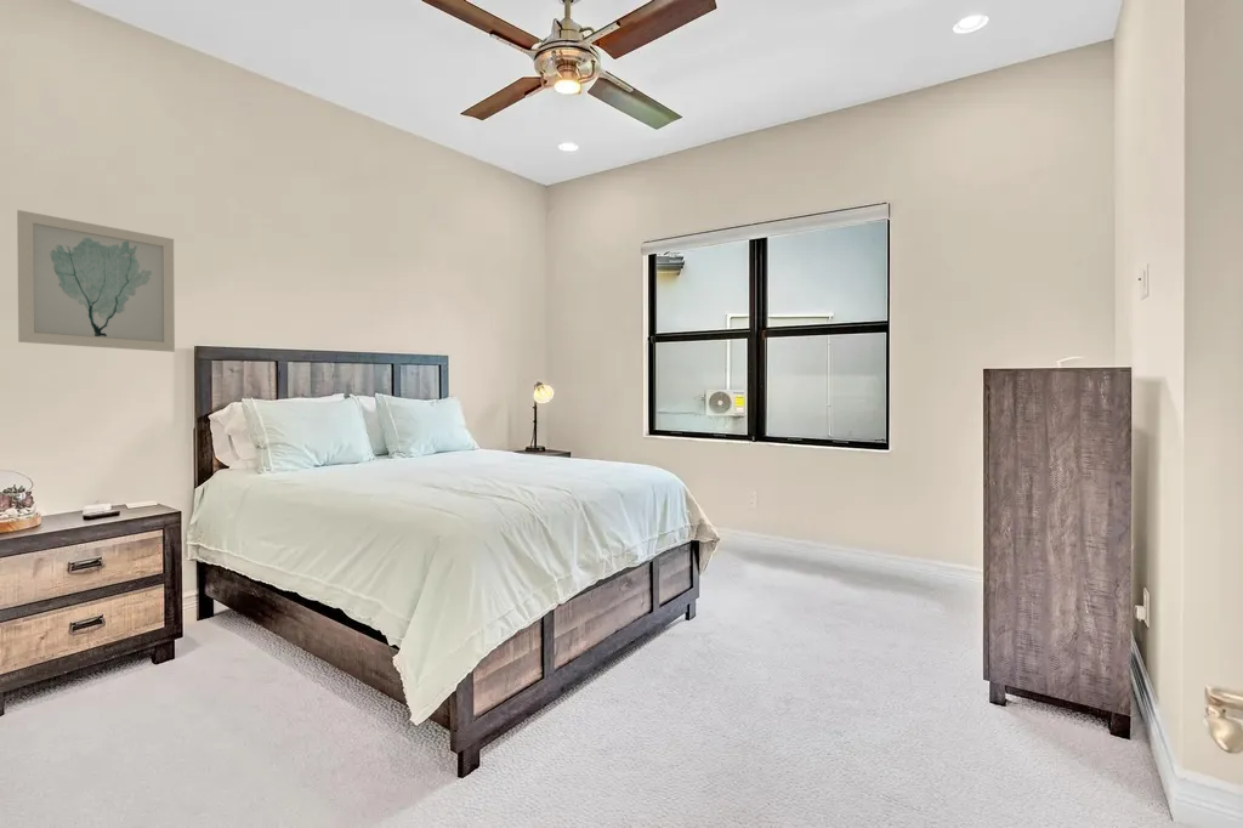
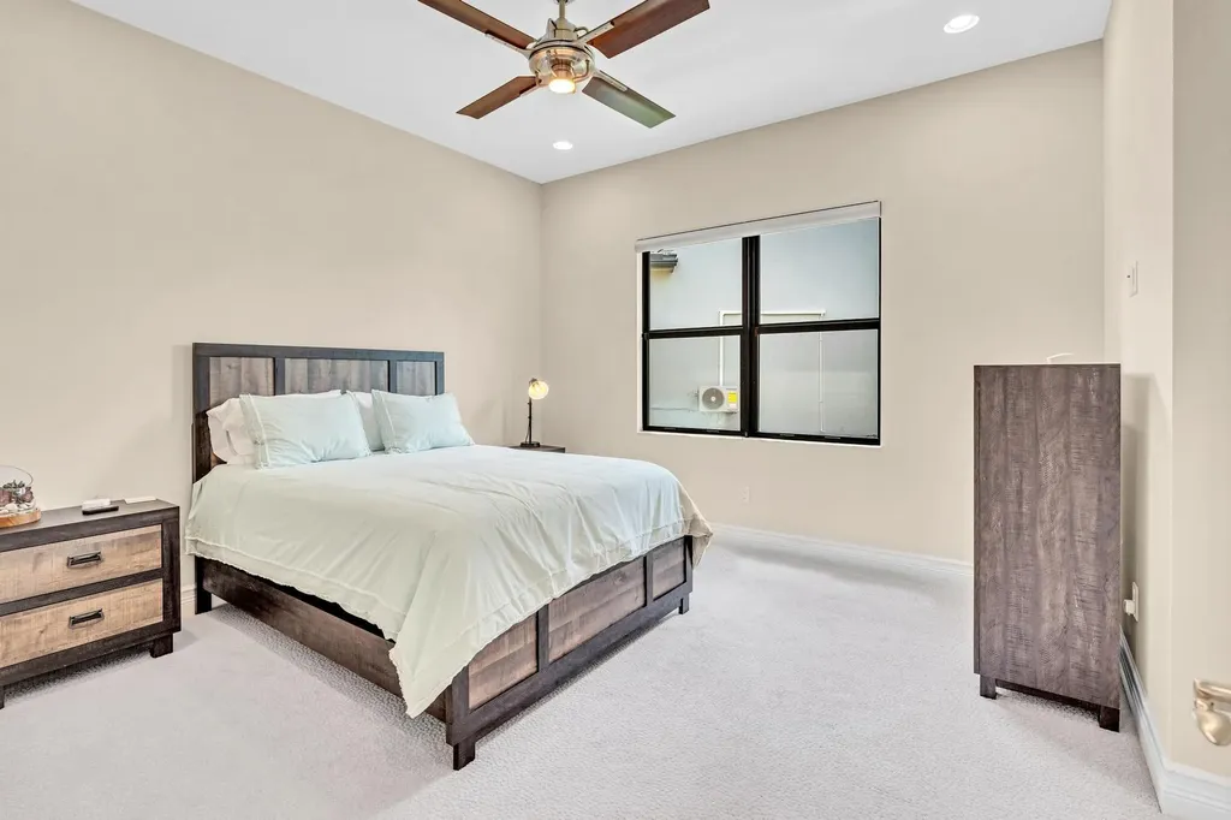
- wall art (102, 287)
